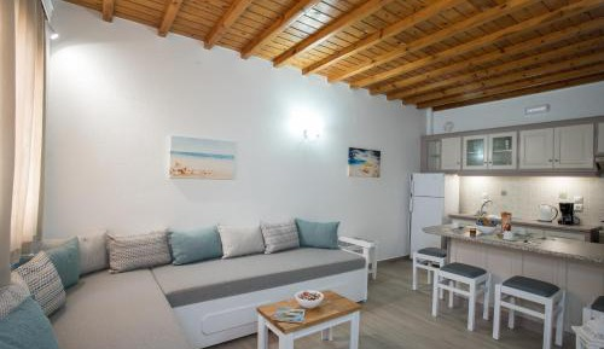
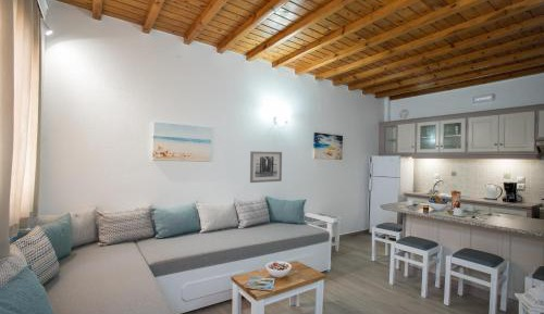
+ wall art (267, 166)
